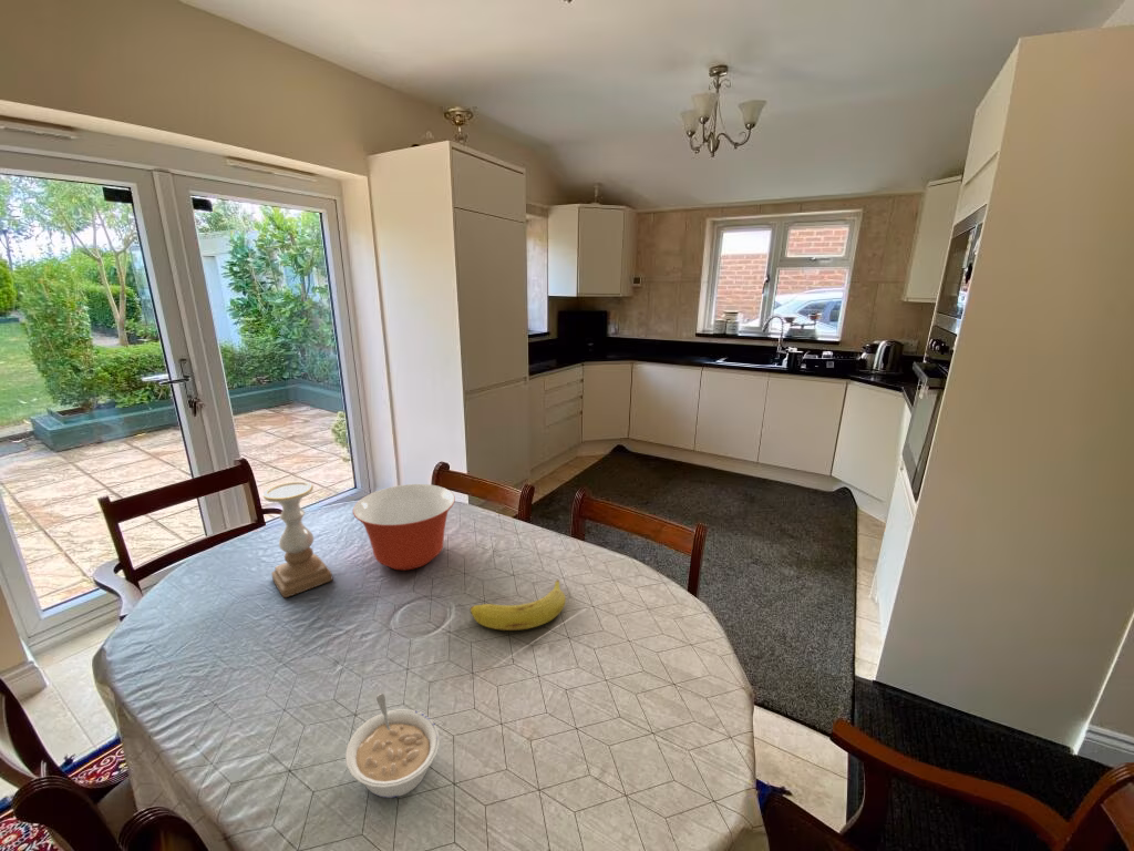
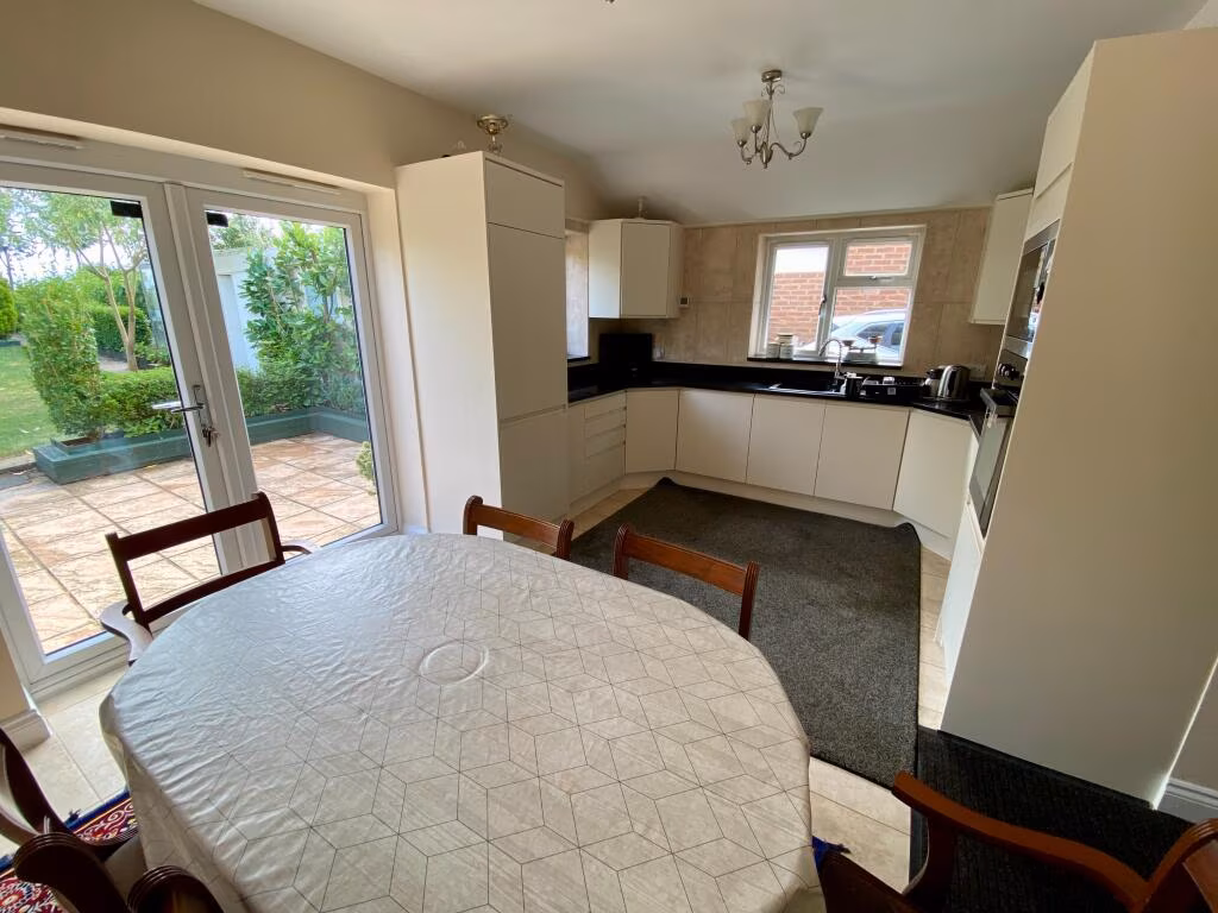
- fruit (522, 604)
- legume (391, 752)
- mixing bowl (408, 530)
- candle holder (296, 535)
